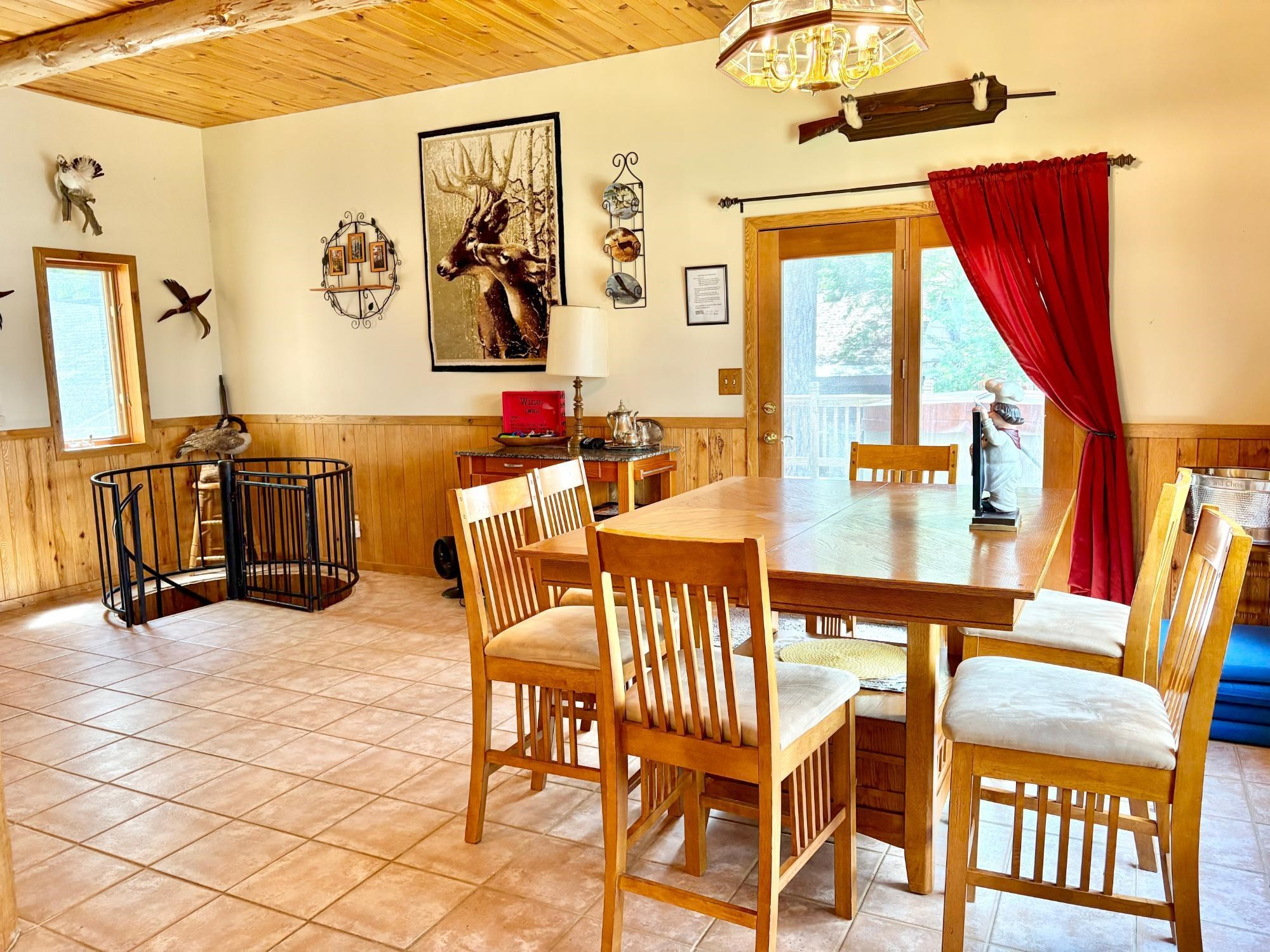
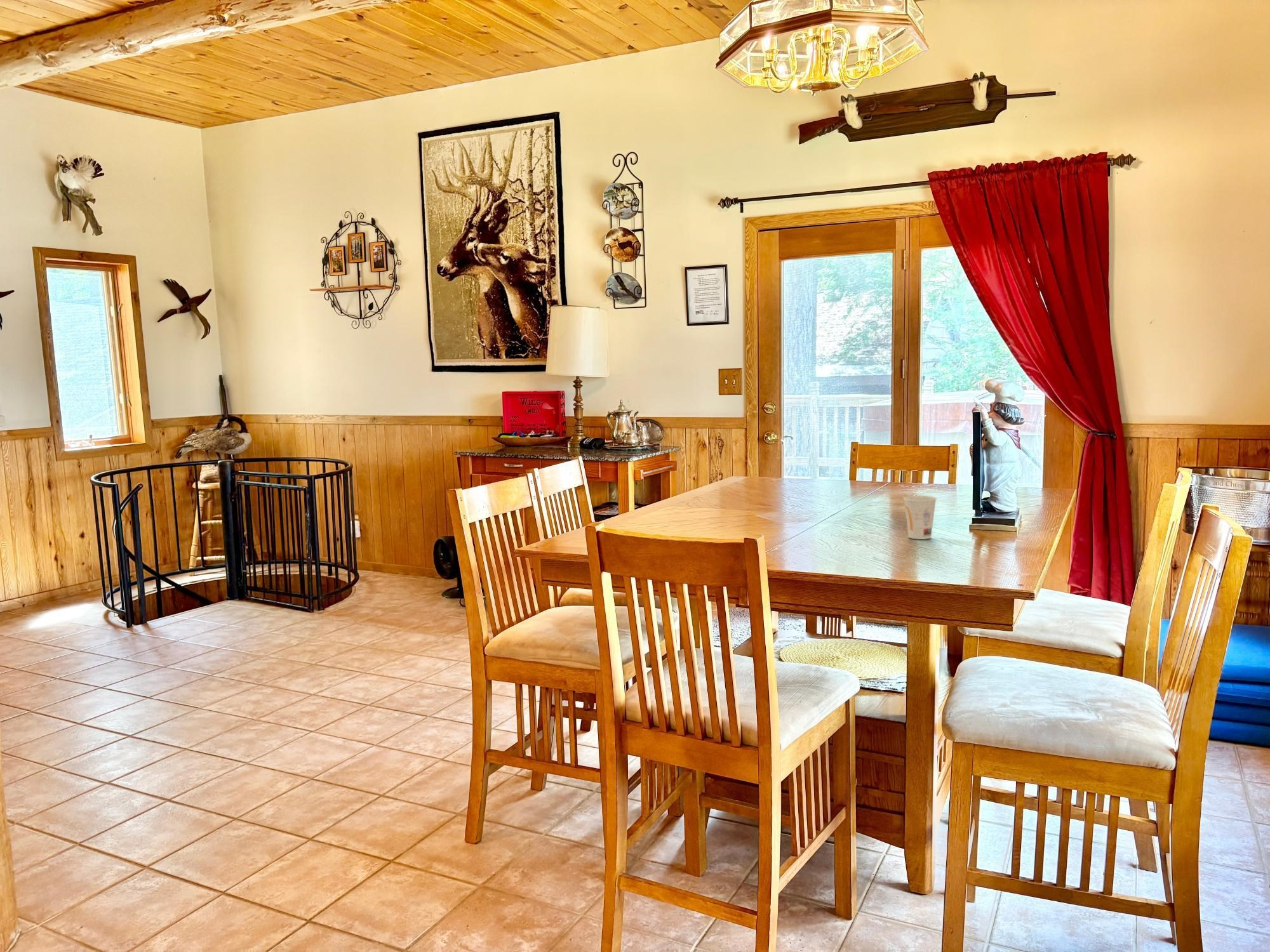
+ cup (919, 517)
